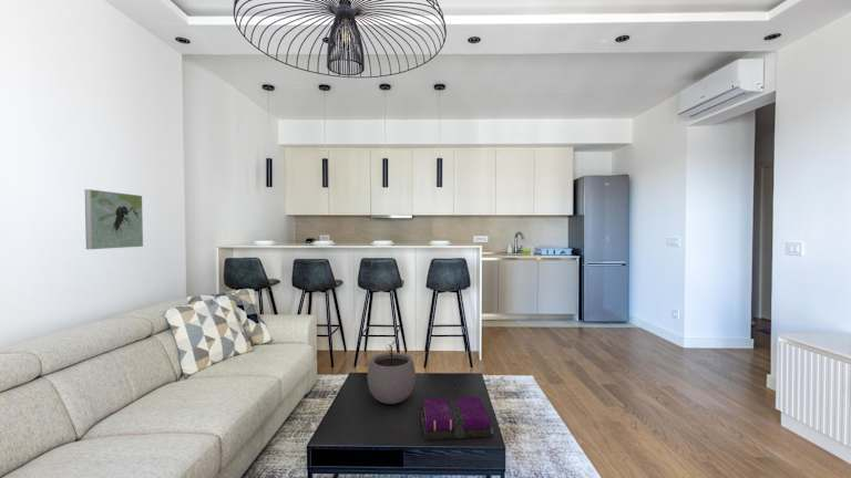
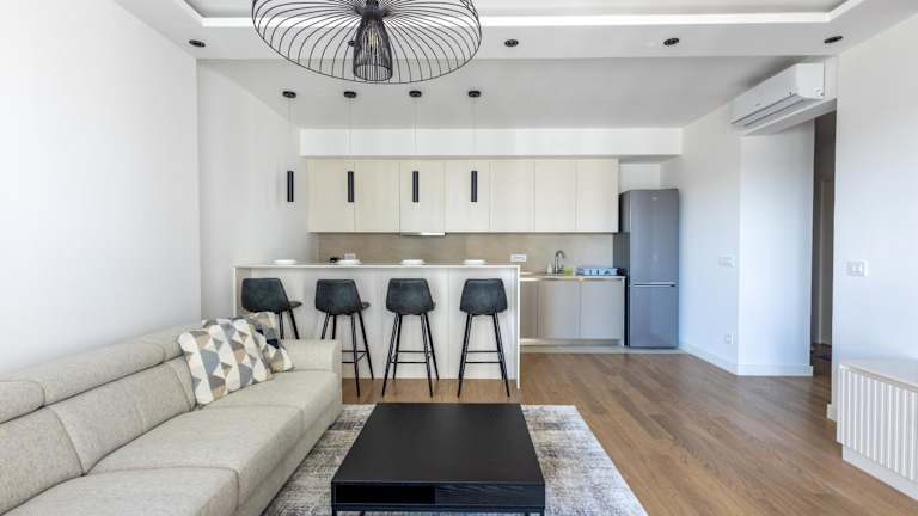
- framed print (116, 220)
- plant pot (391, 371)
- hardback book (454, 416)
